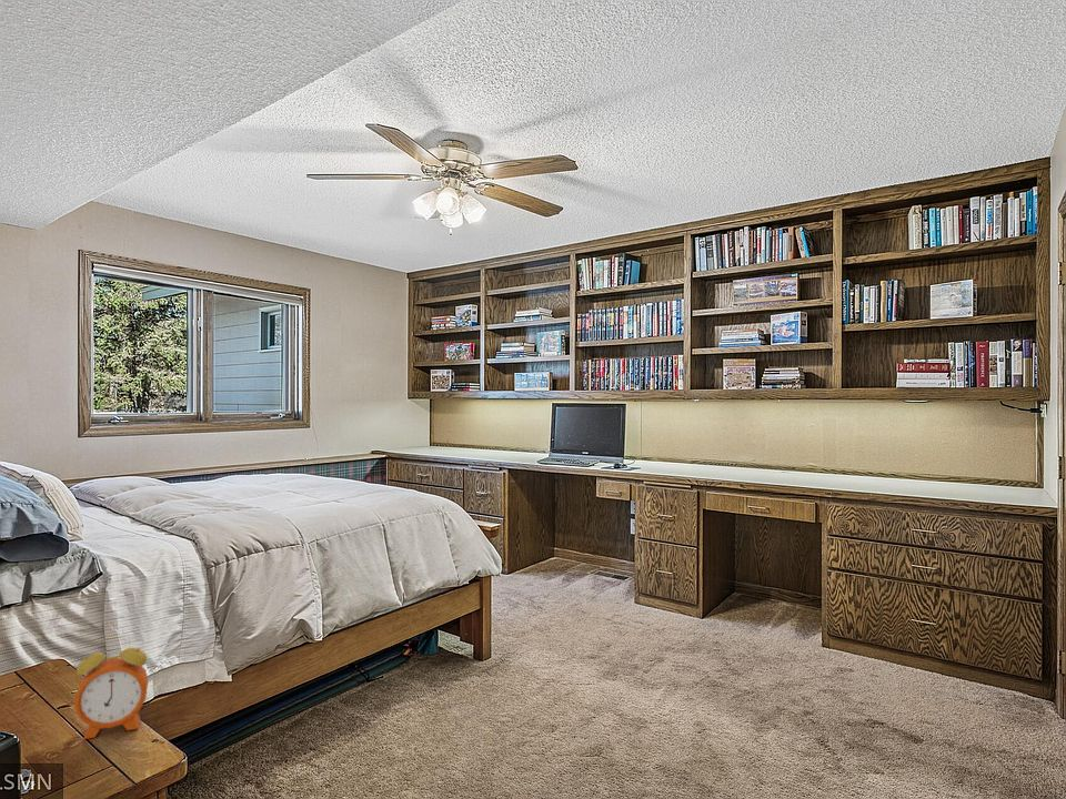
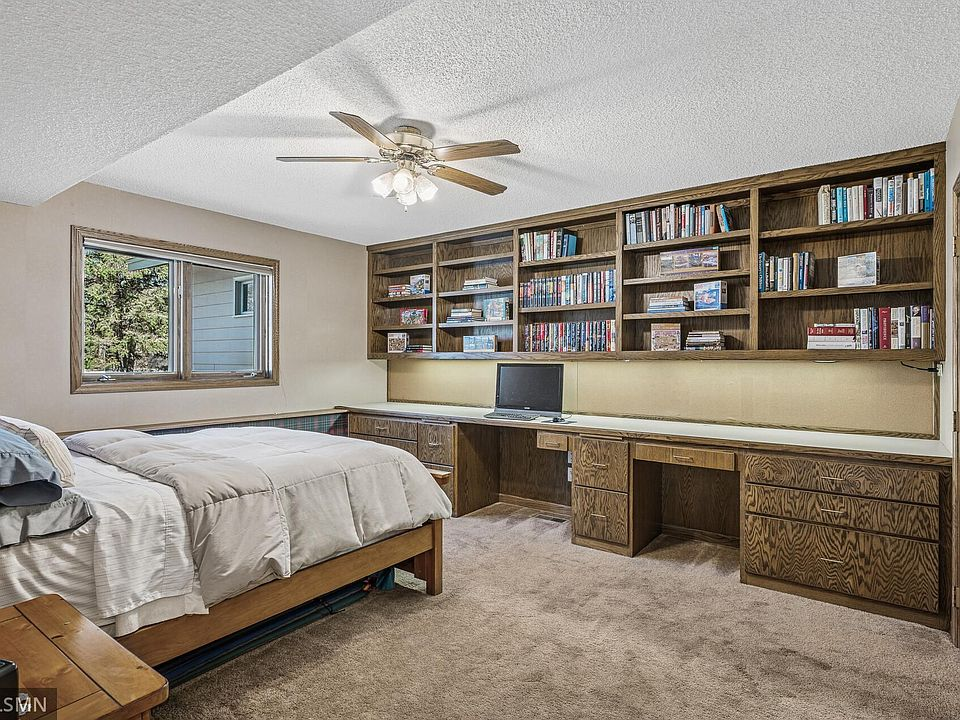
- alarm clock (112, 682)
